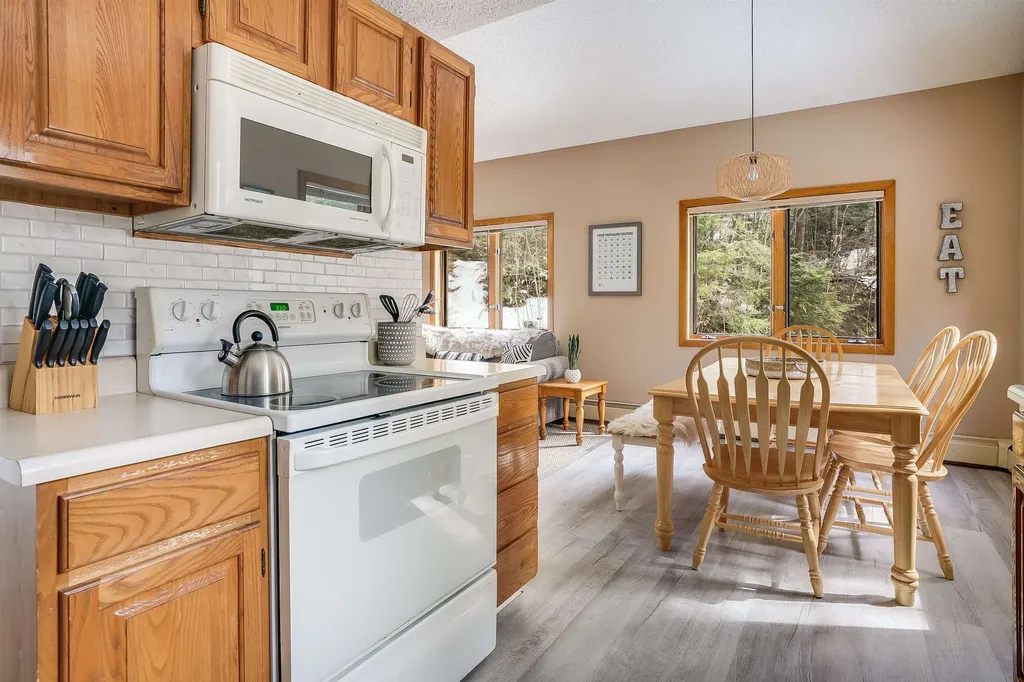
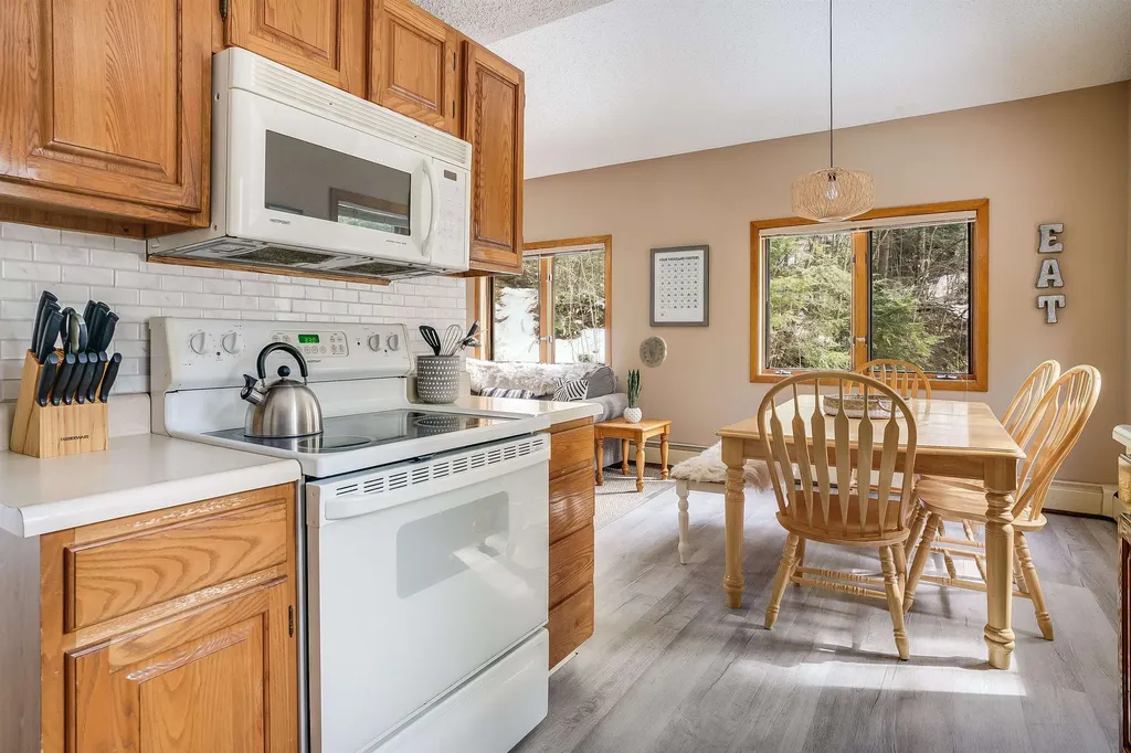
+ decorative plate (652, 351)
